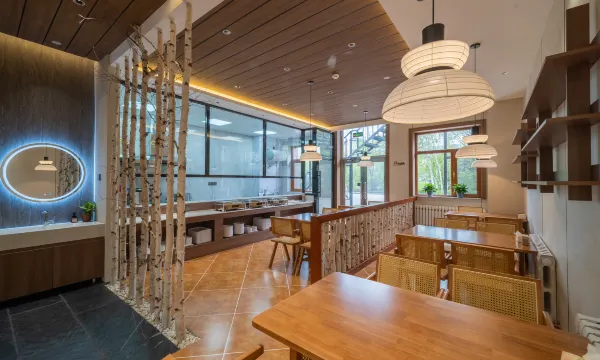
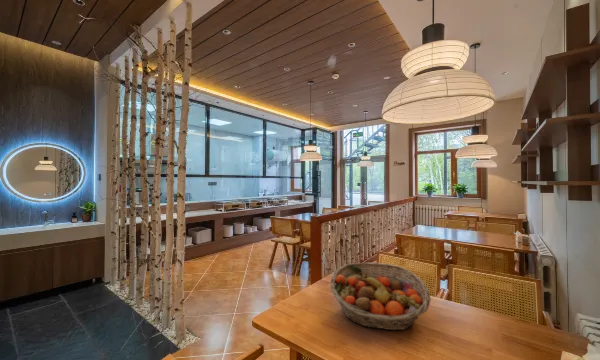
+ fruit basket (377, 293)
